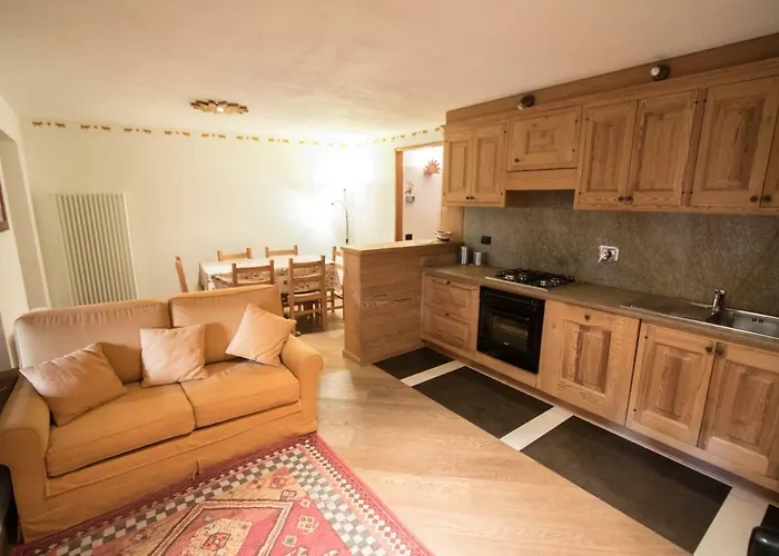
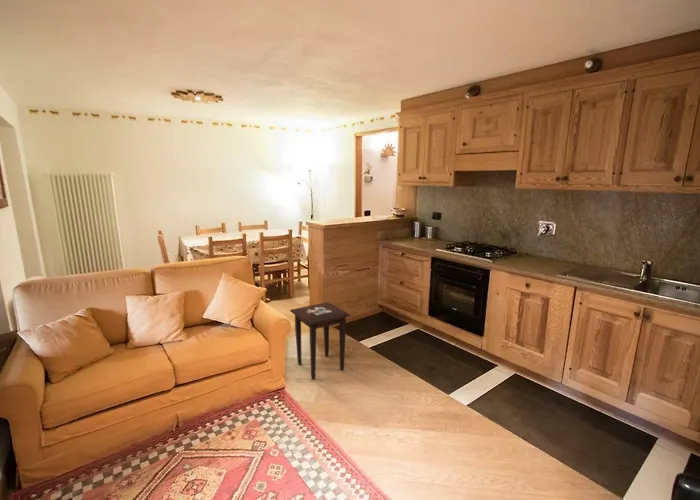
+ side table (324, 338)
